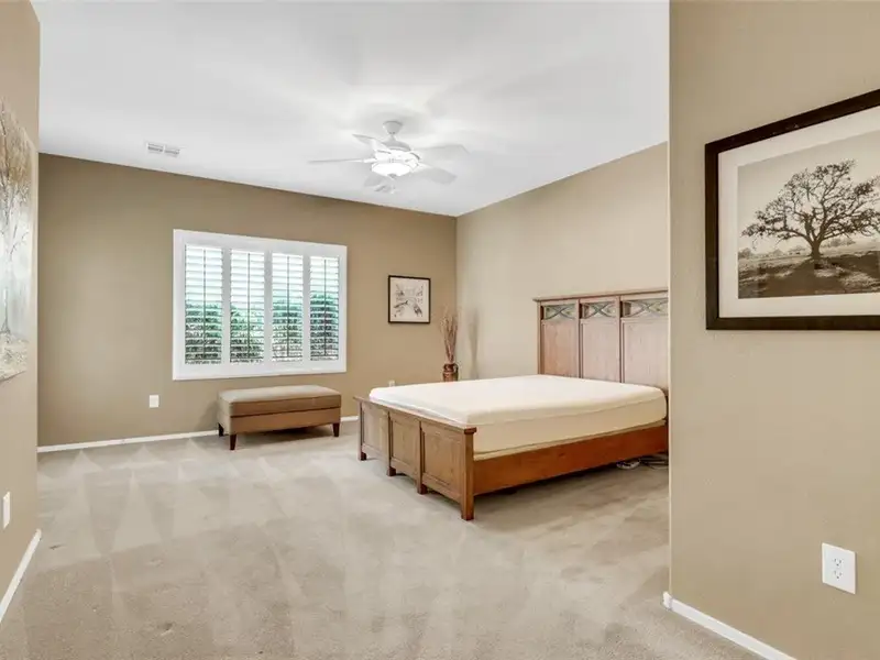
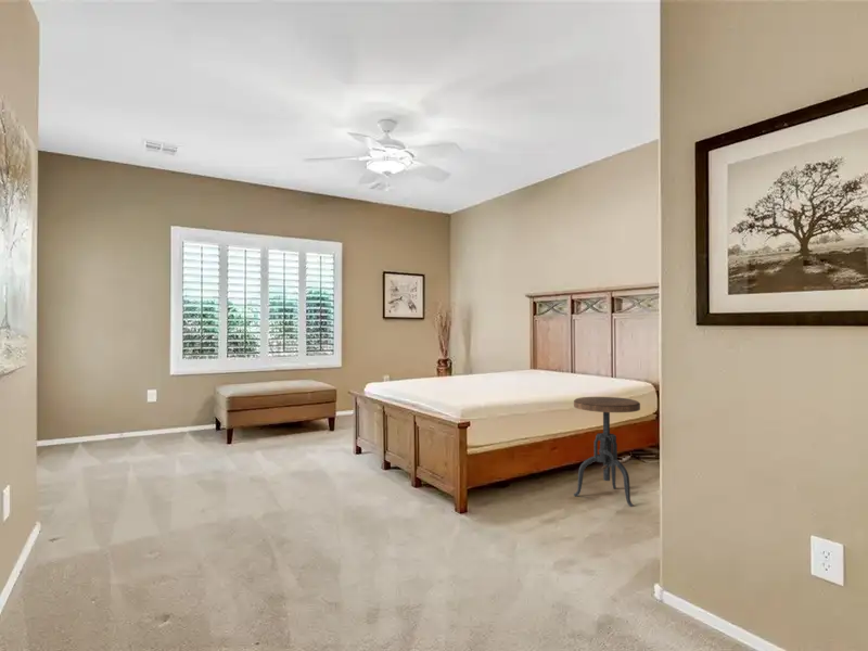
+ side table (607, 448)
